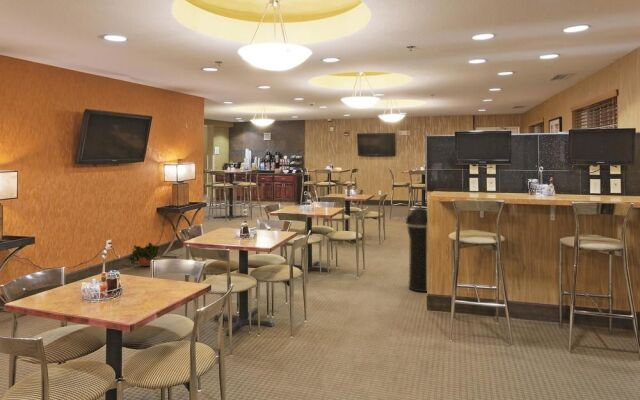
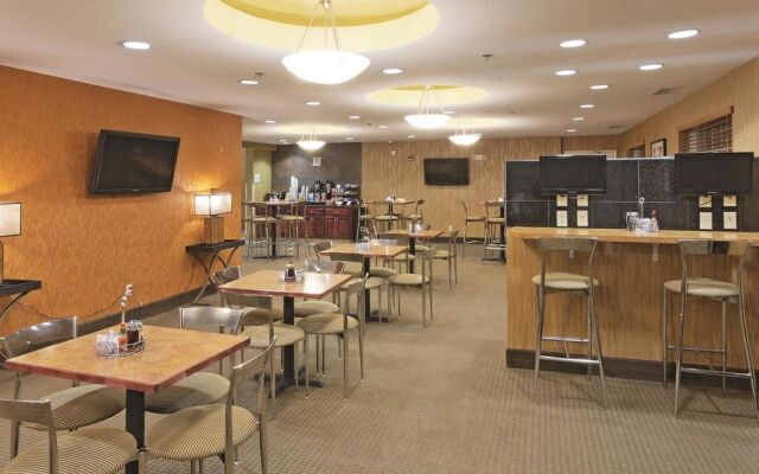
- trash can (421, 248)
- potted plant (144, 255)
